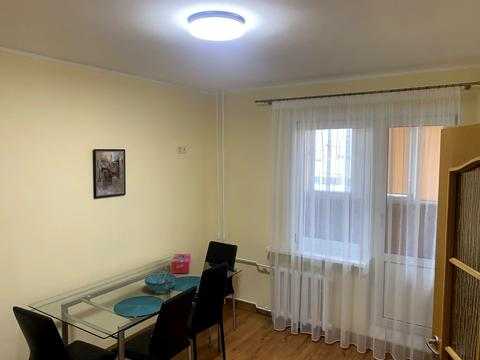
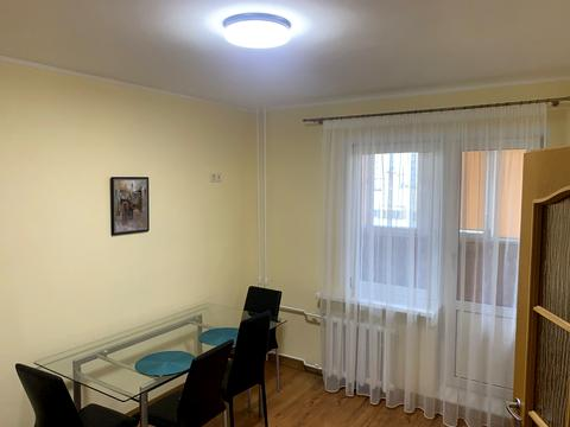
- decorative bowl (160, 284)
- tissue box (181, 263)
